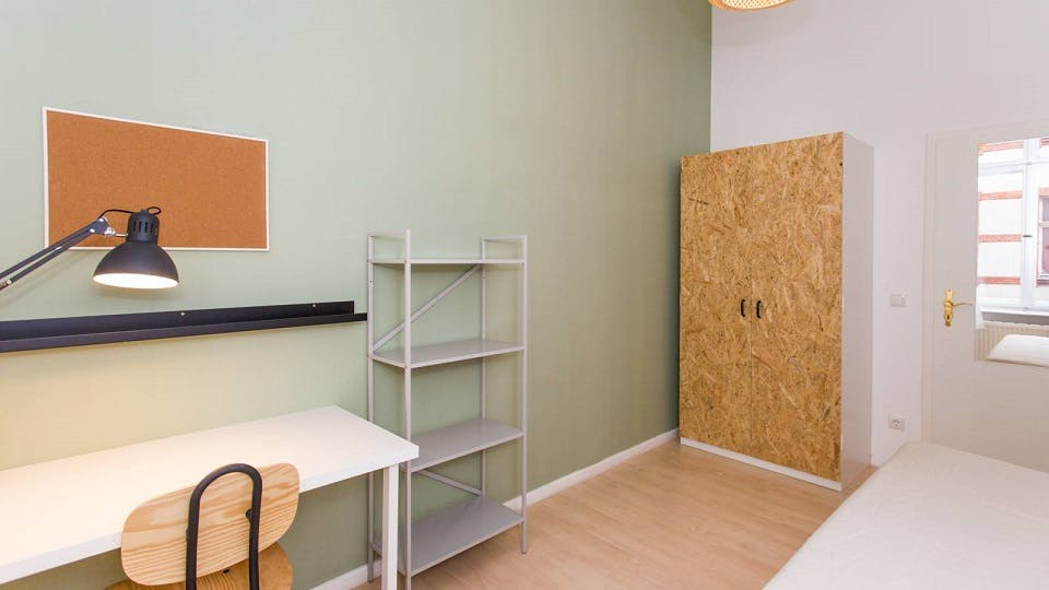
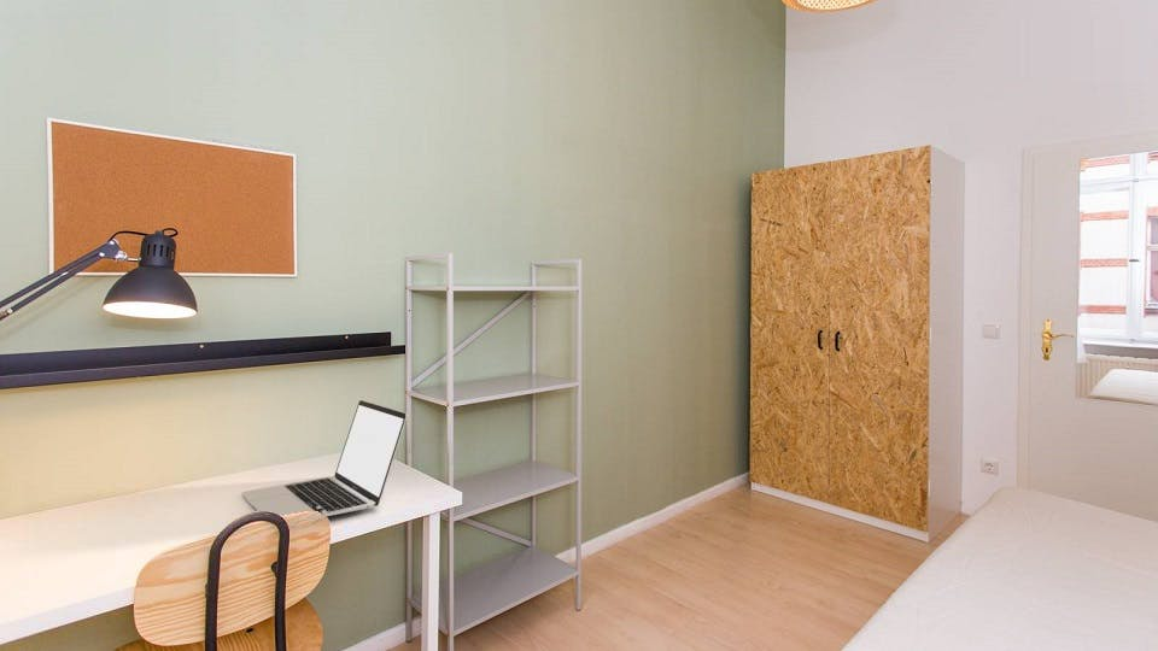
+ laptop (339, 461)
